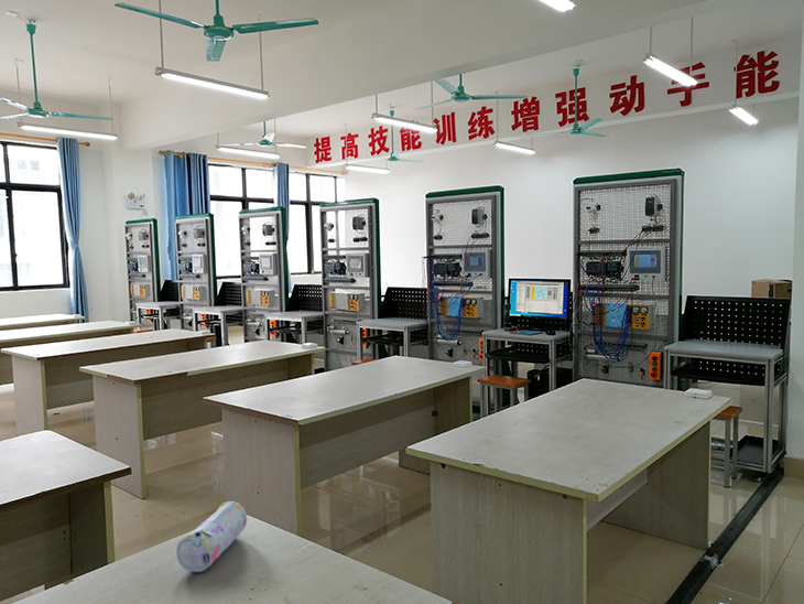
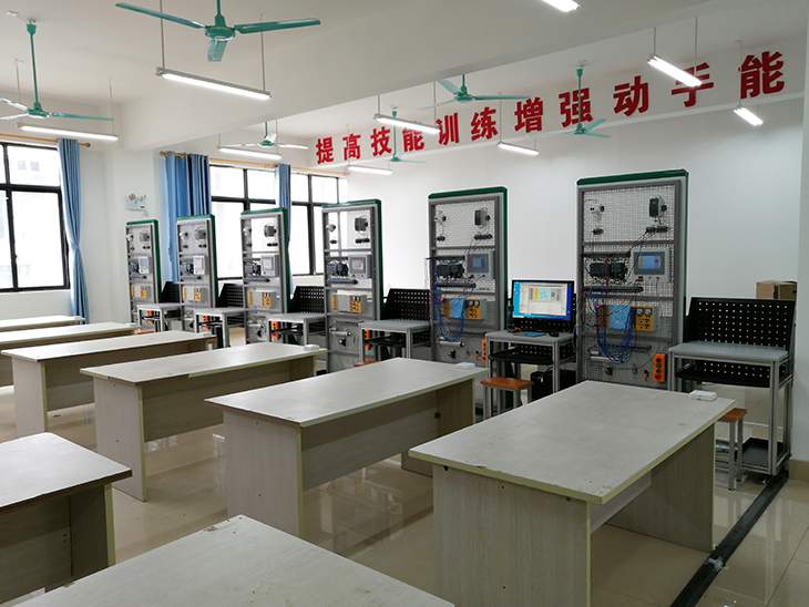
- pencil case (213, 533)
